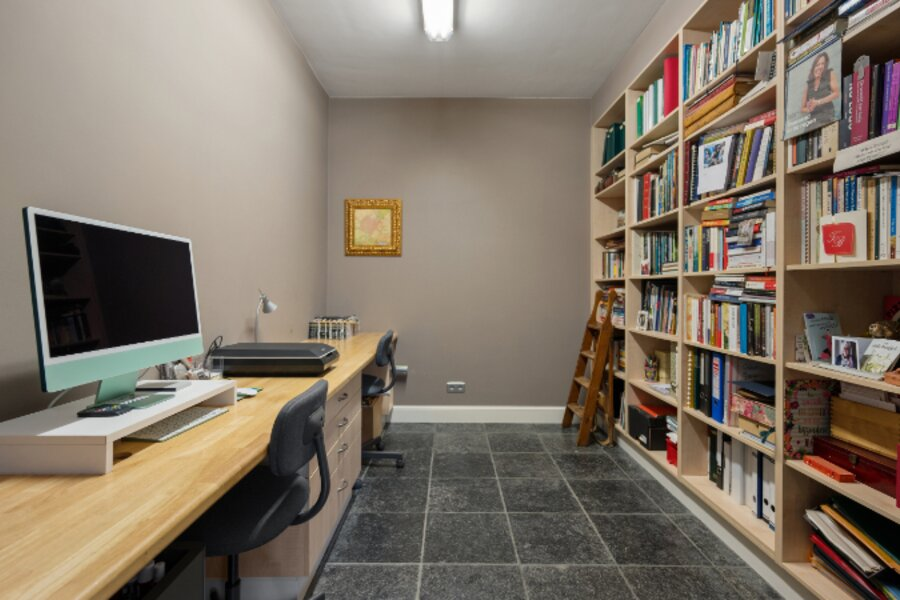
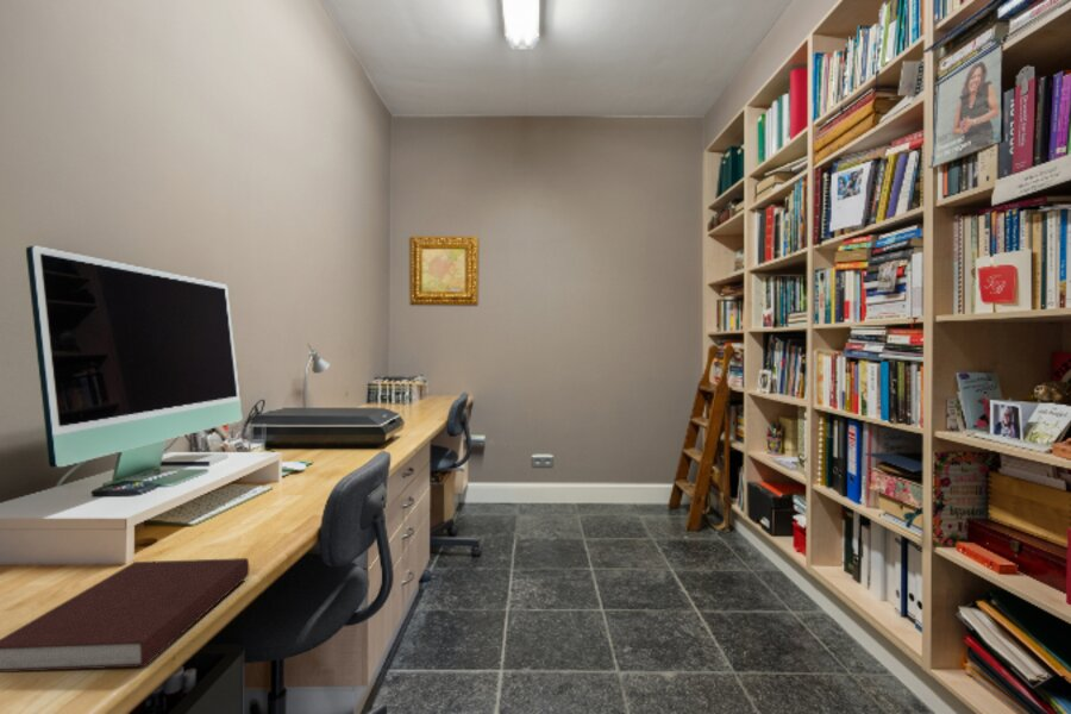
+ notebook (139, 606)
